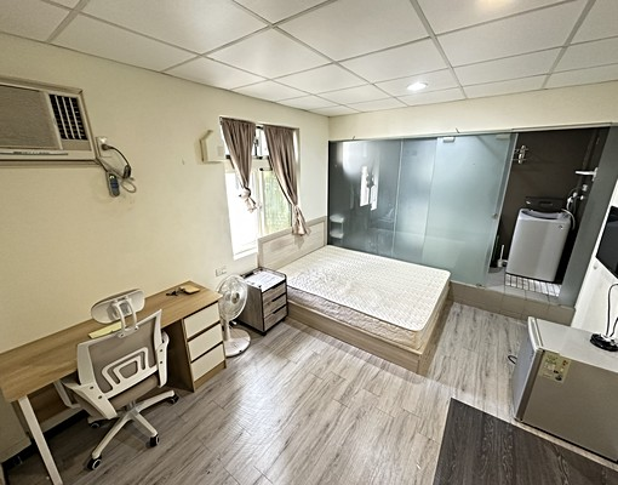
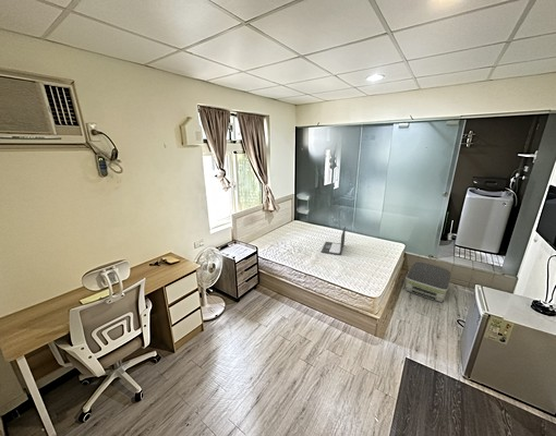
+ laptop (331, 242)
+ air purifier (427, 278)
